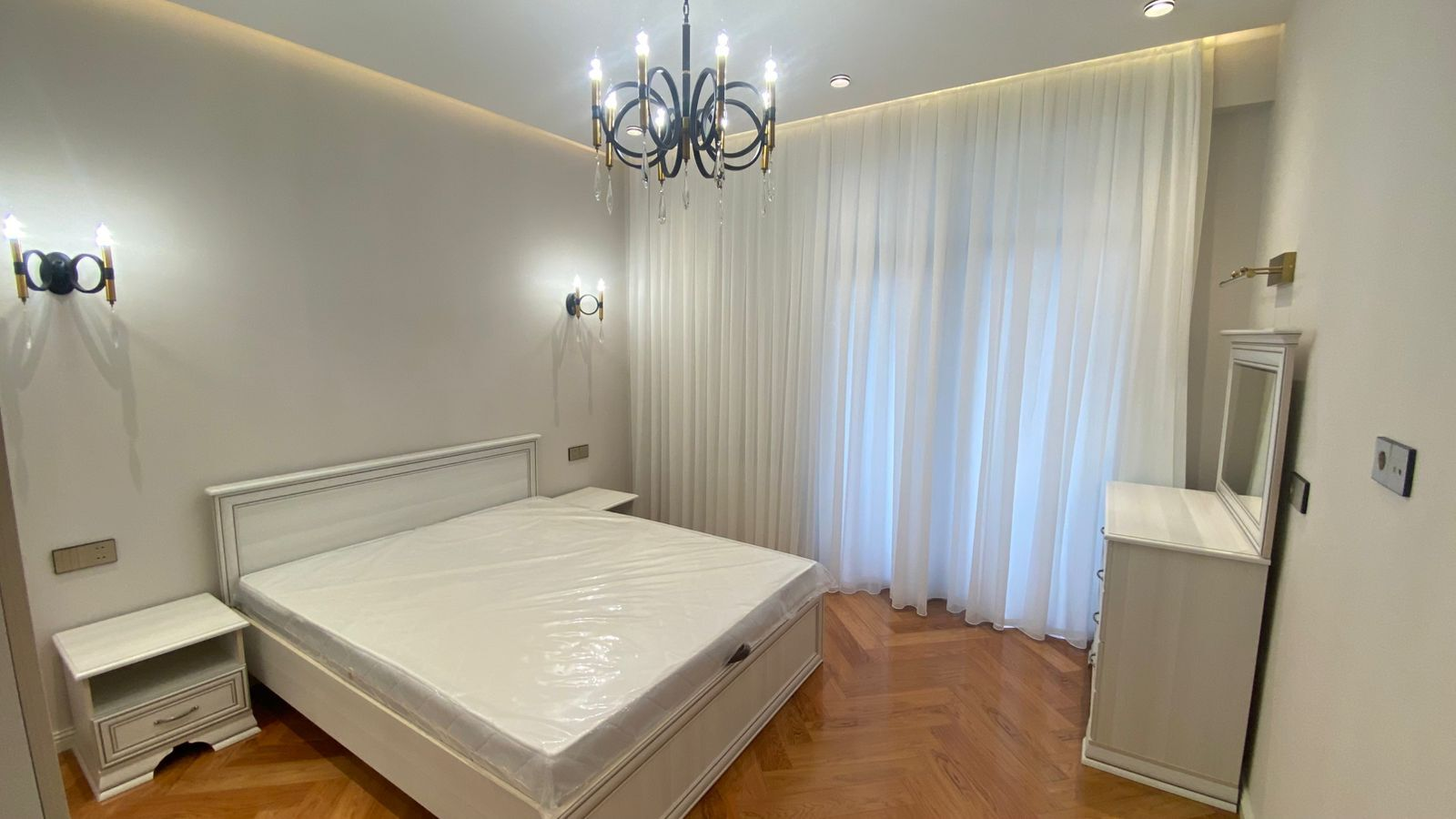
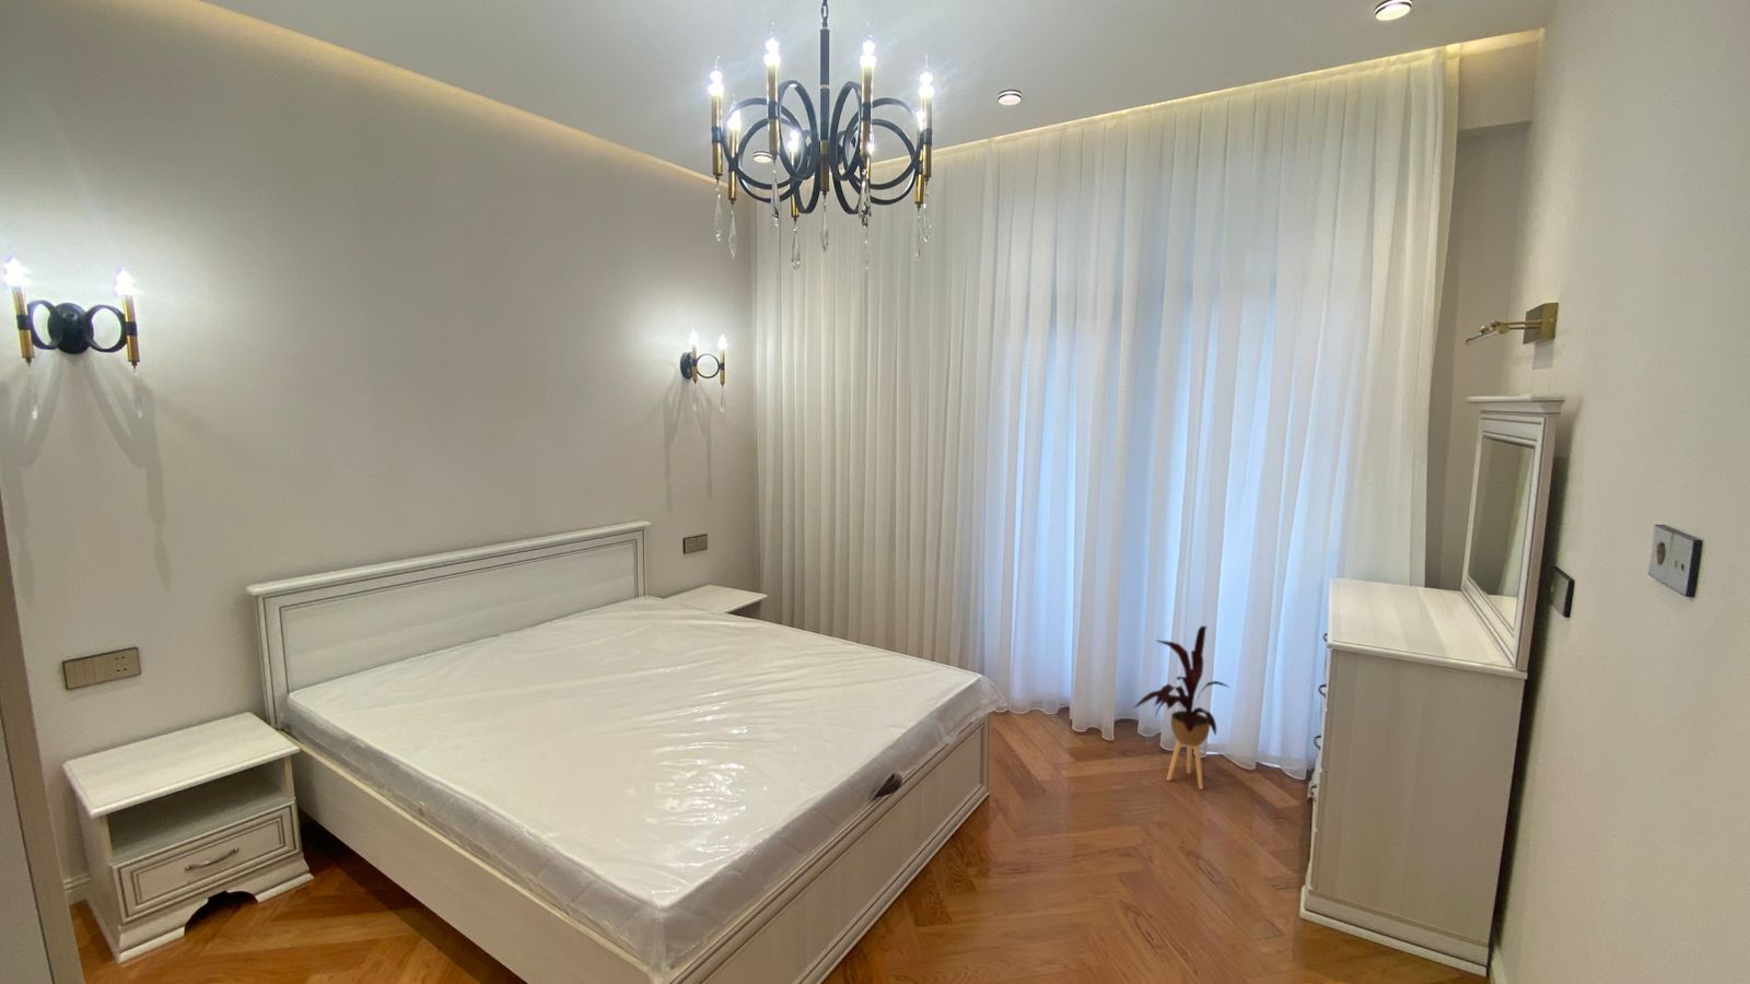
+ house plant (1181, 699)
